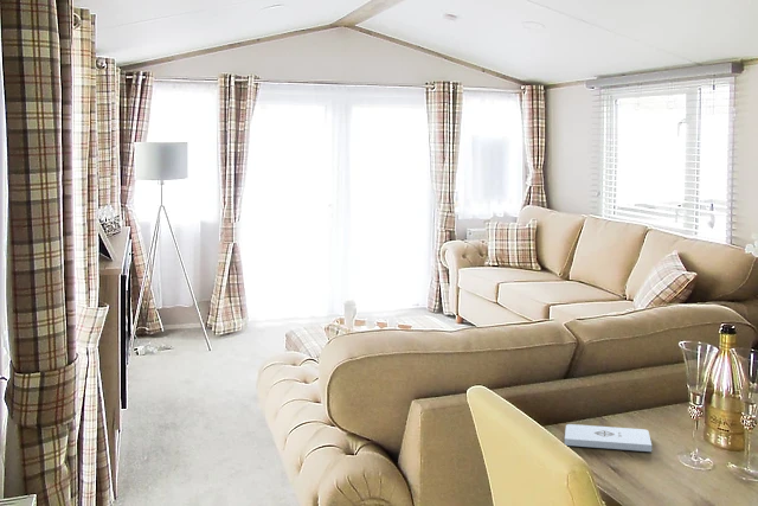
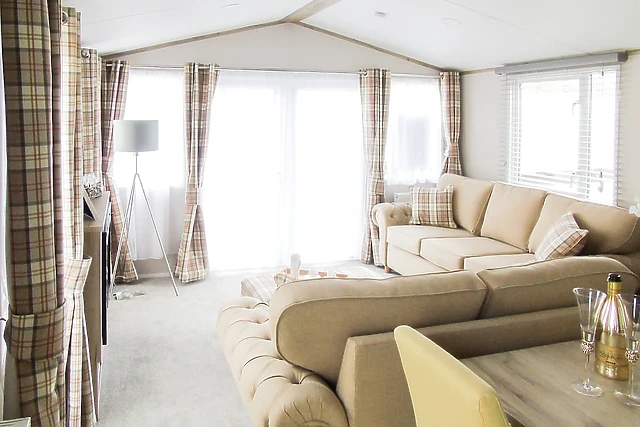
- notepad (606, 436)
